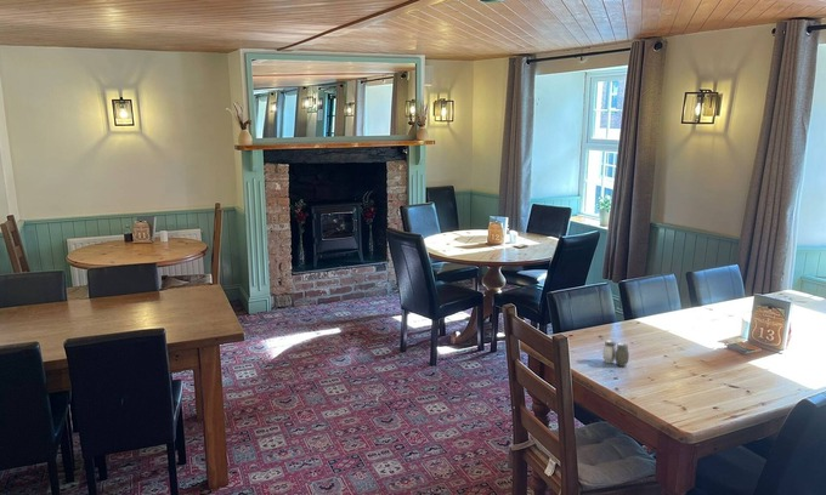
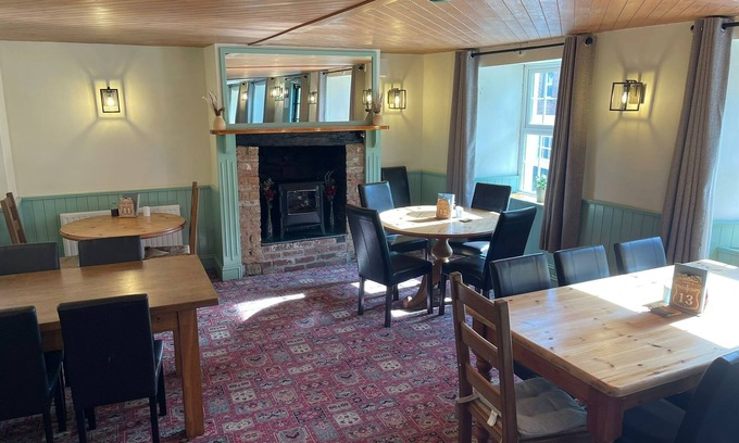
- salt and pepper shaker (616, 352)
